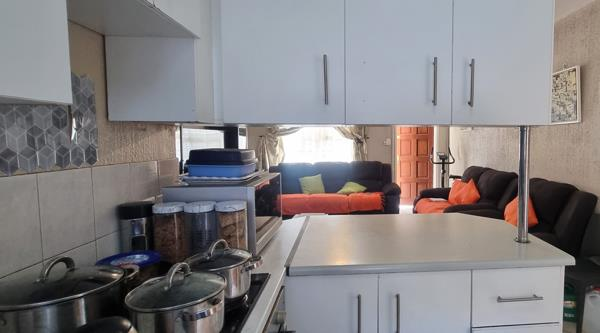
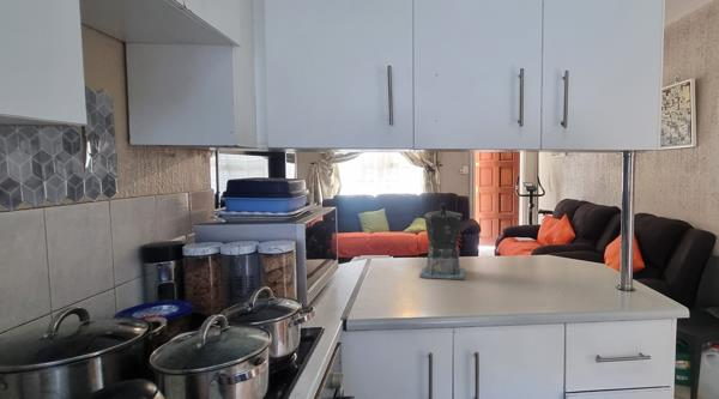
+ coffee maker (442, 238)
